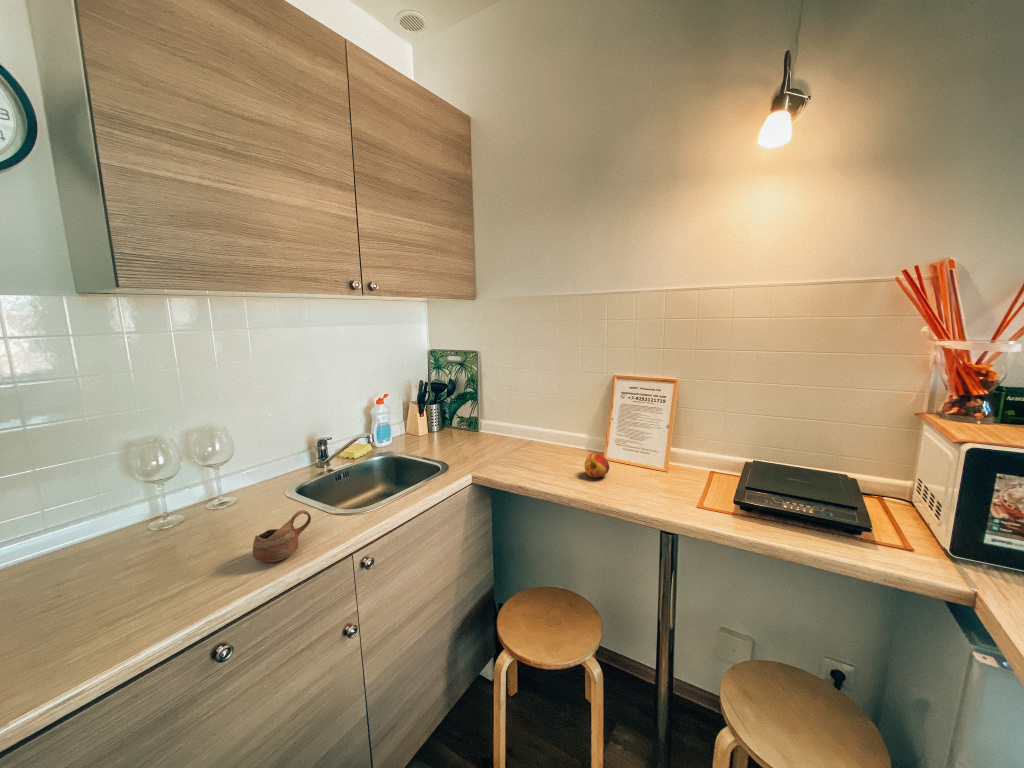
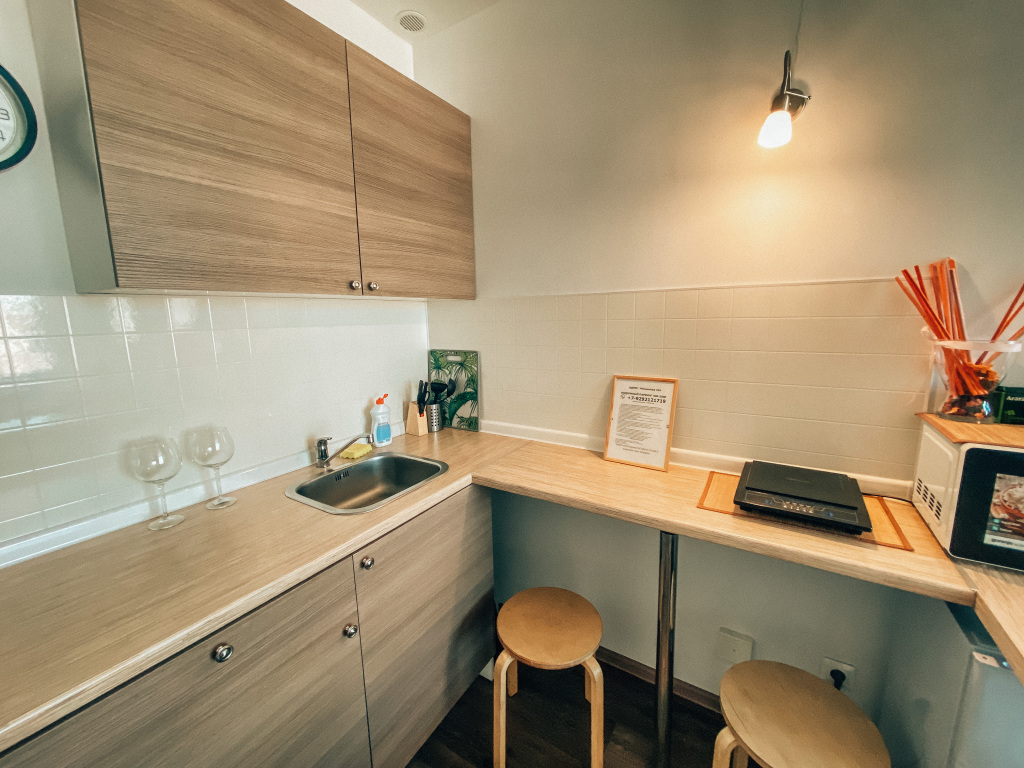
- cup (281, 537)
- fruit (596, 465)
